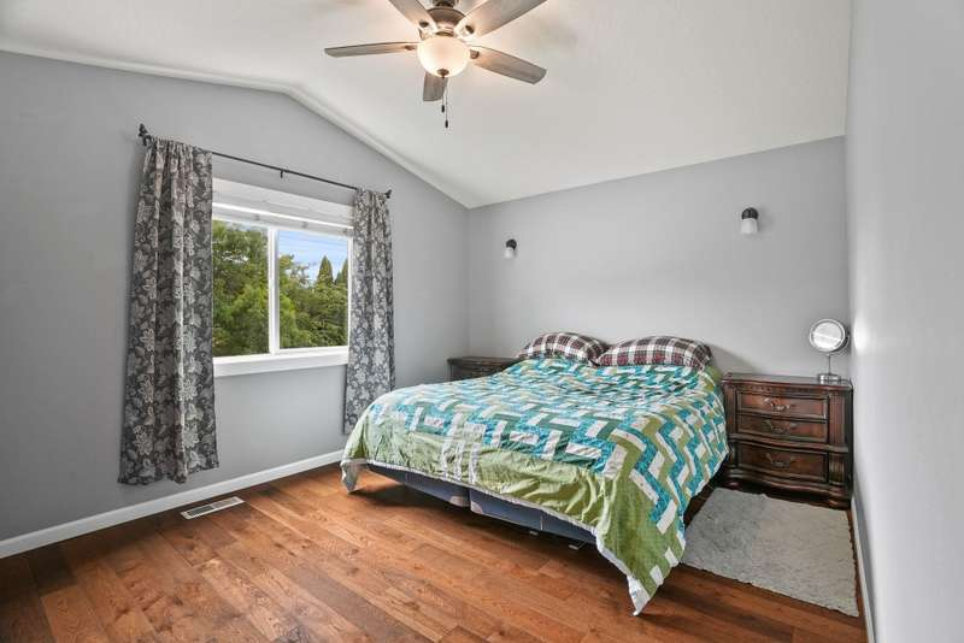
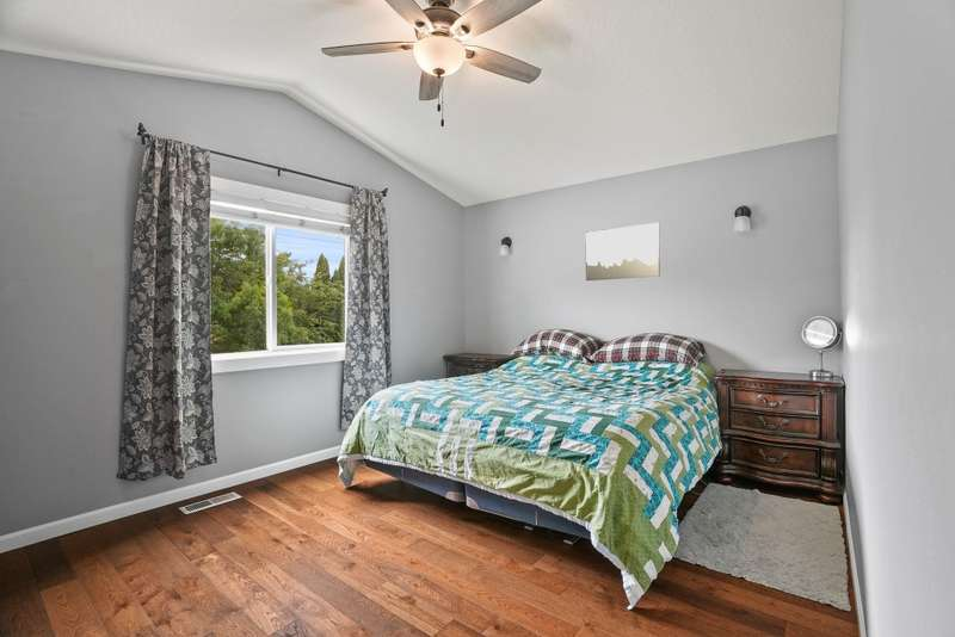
+ wall art (621, 253)
